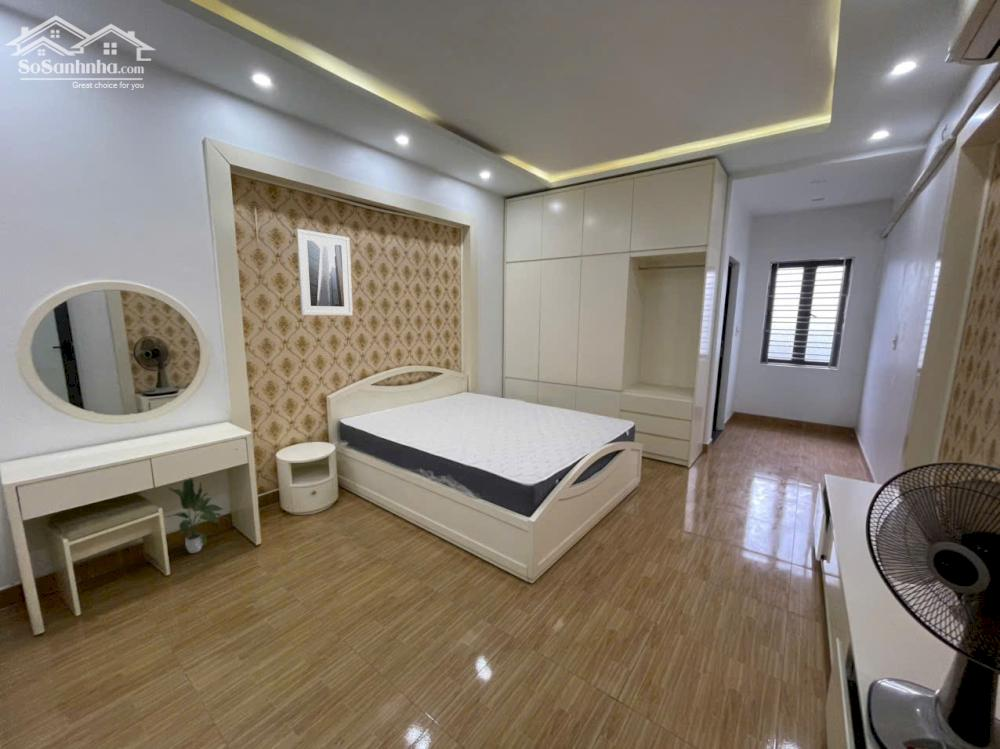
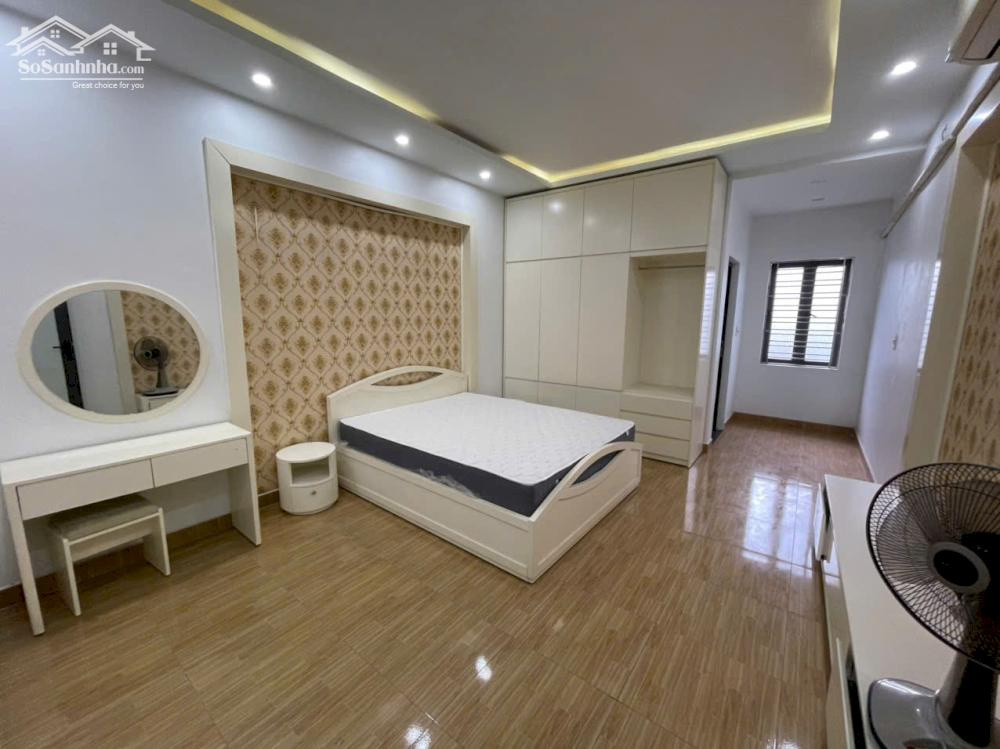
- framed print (326, 274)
- potted plant (195, 516)
